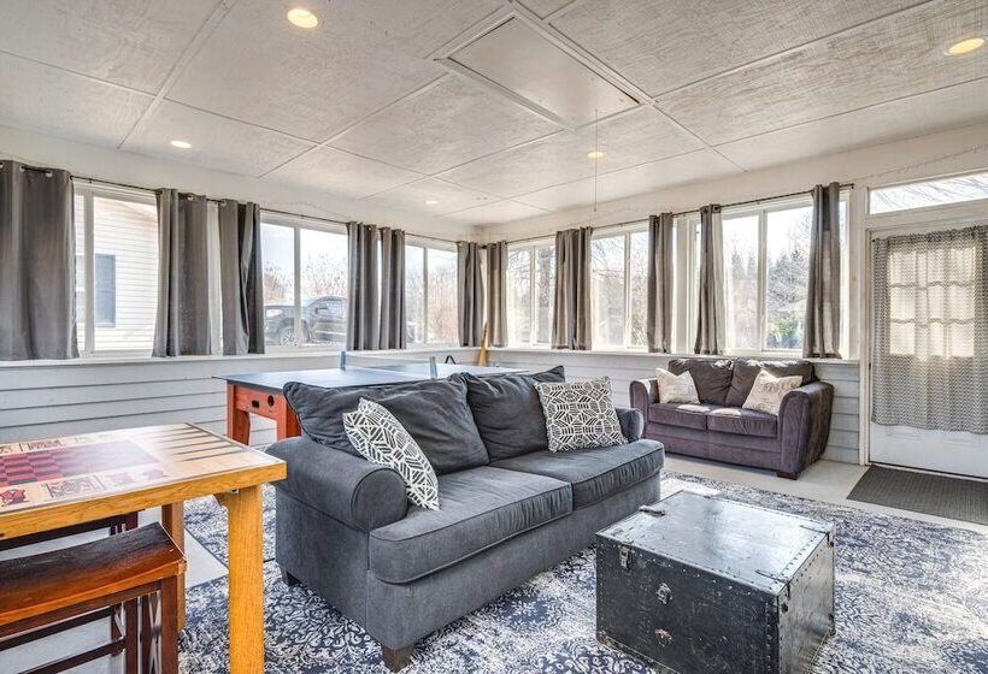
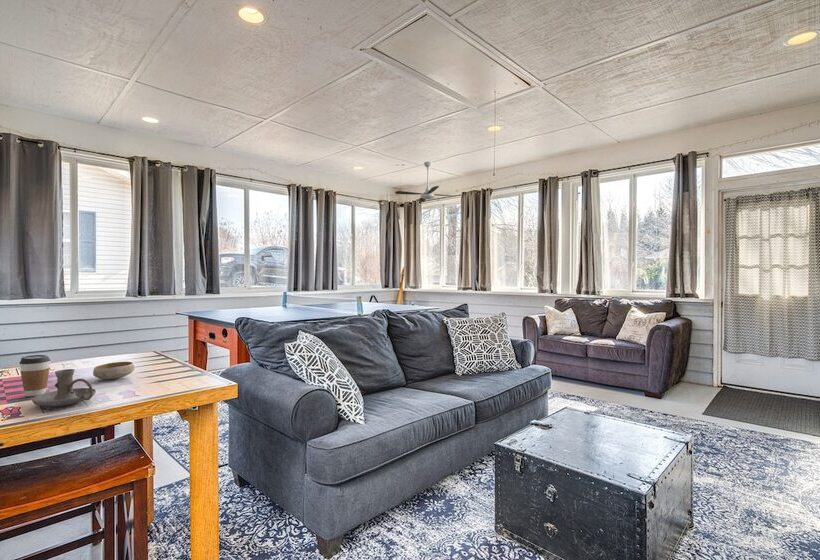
+ candle holder (69, 387)
+ bowl (114, 371)
+ ceiling fan (427, 180)
+ coffee cup (35, 375)
